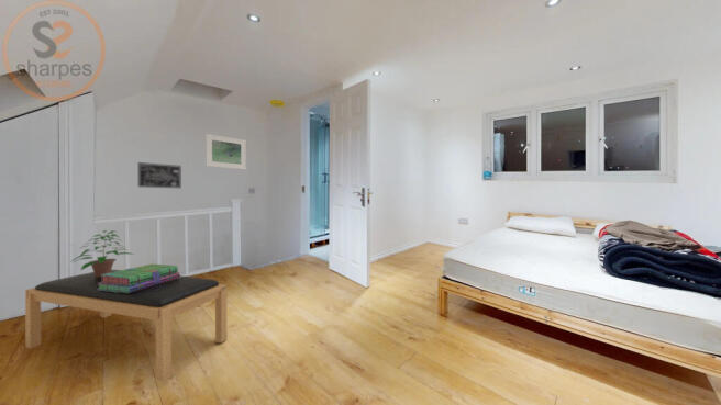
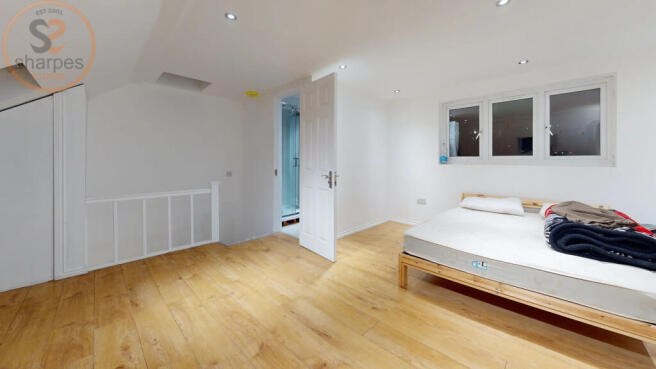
- potted plant (100, 251)
- stack of books (142, 277)
- bench (129, 312)
- wall art (160, 176)
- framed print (226, 153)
